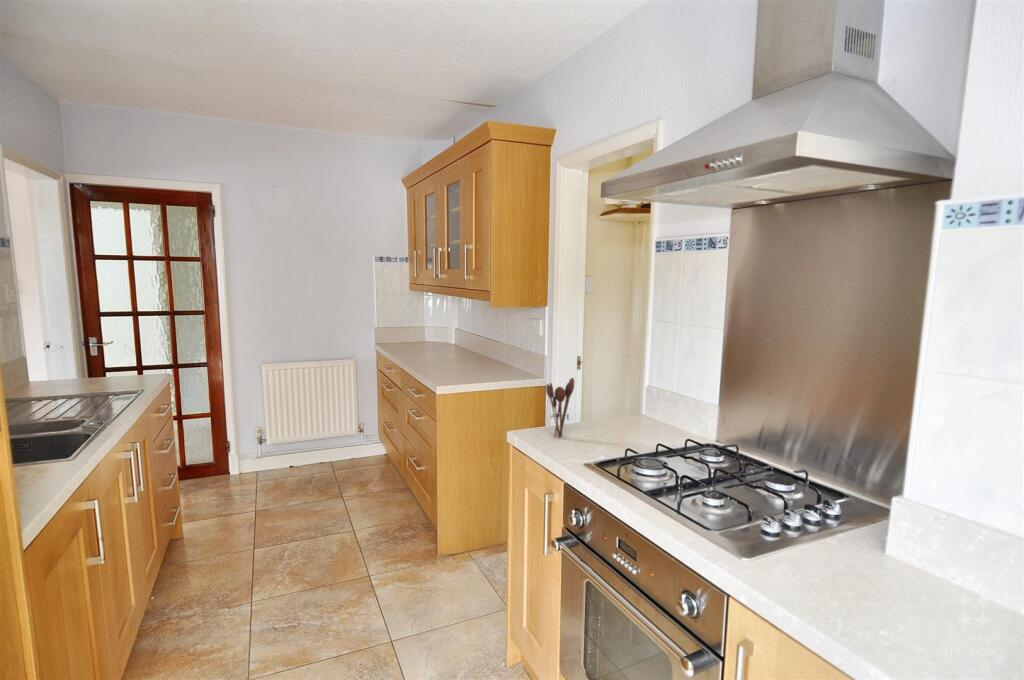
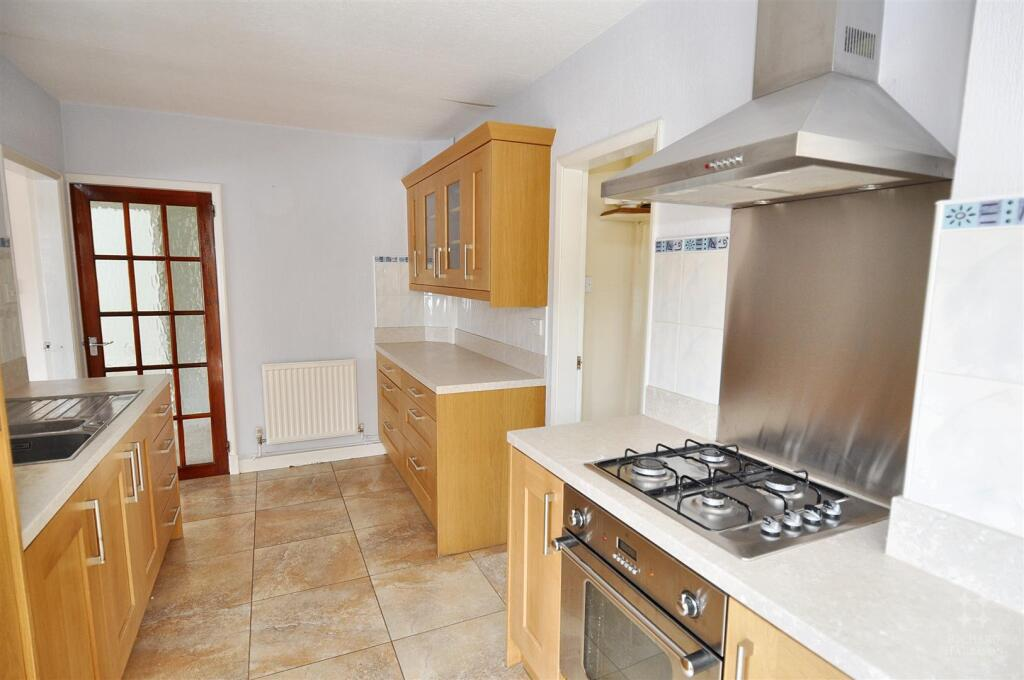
- utensil holder (561, 407)
